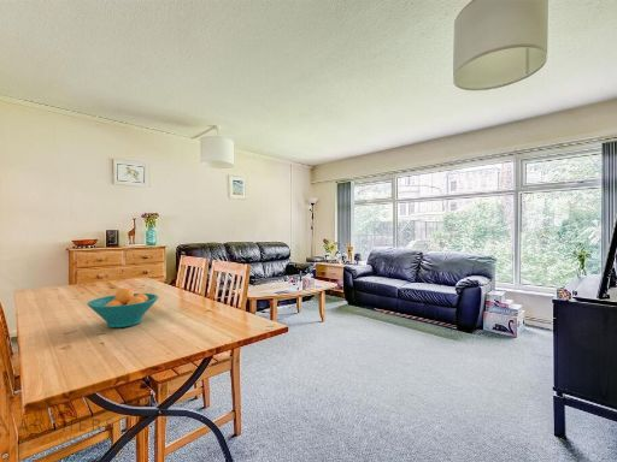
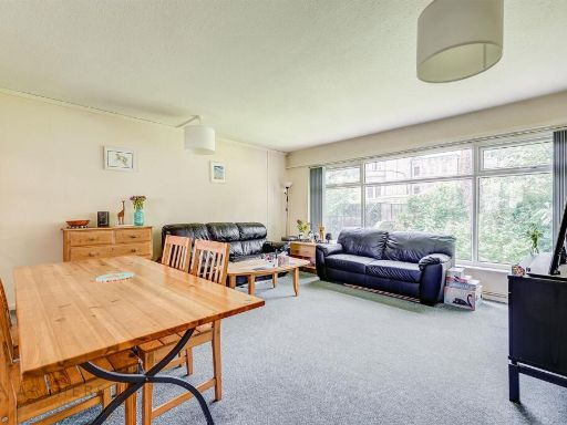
- fruit bowl (124, 306)
